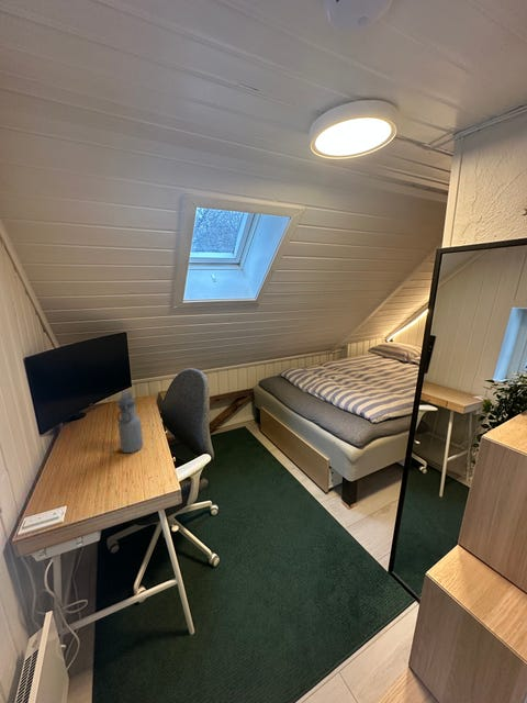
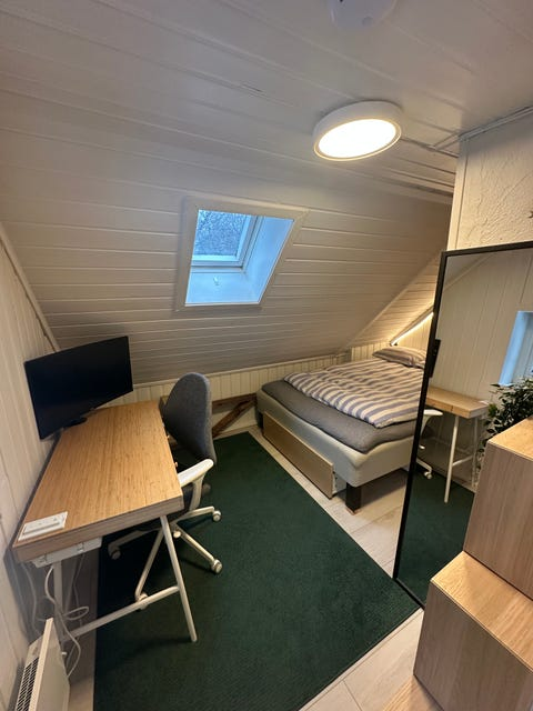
- water bottle (128, 422)
